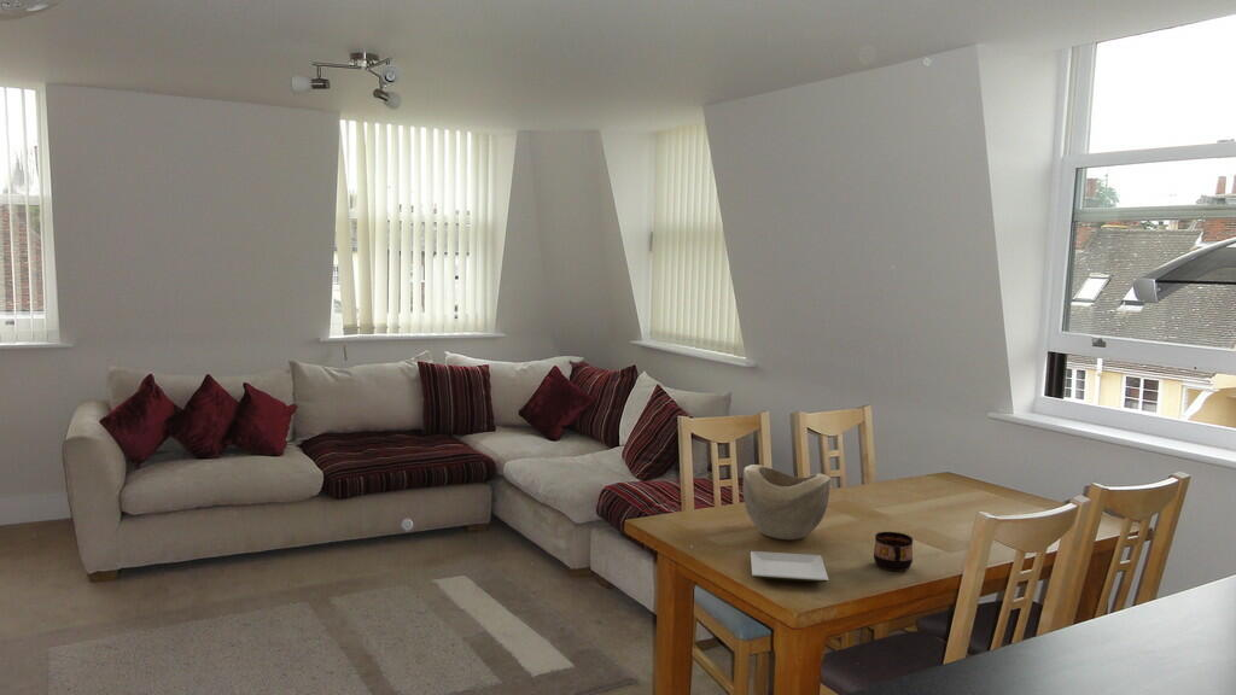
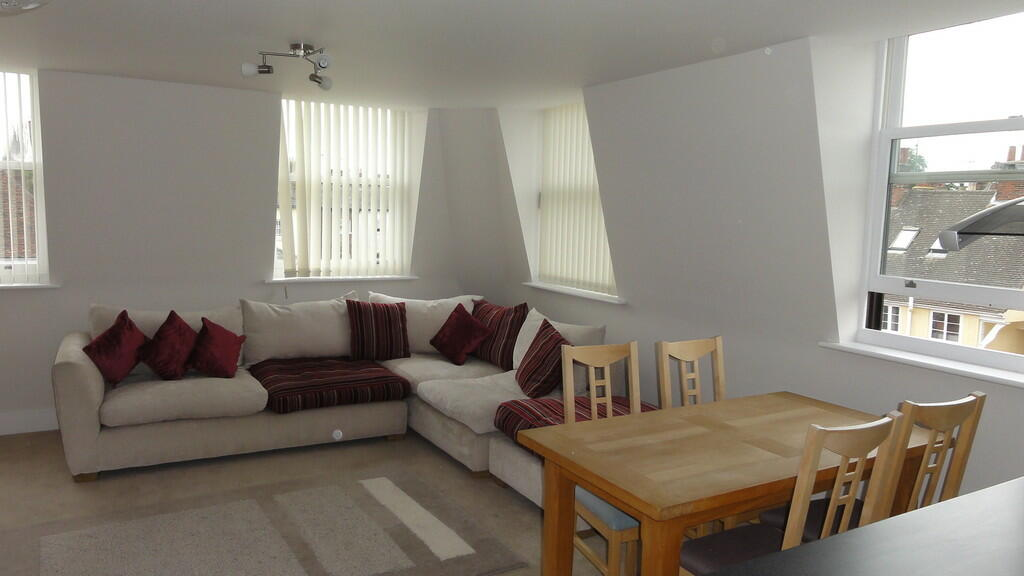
- cup (892, 551)
- plate (787, 568)
- decorative bowl (785, 501)
